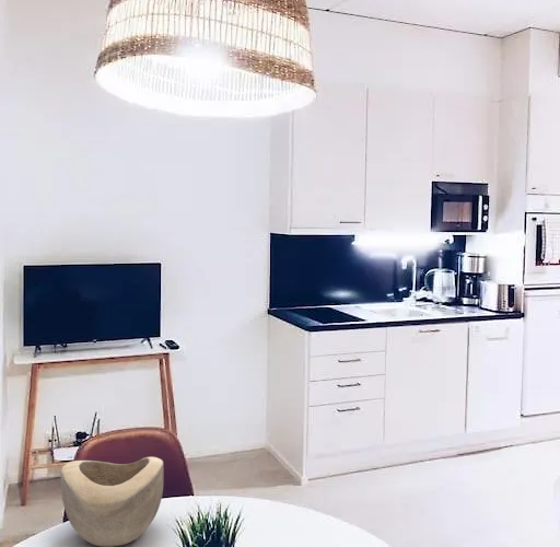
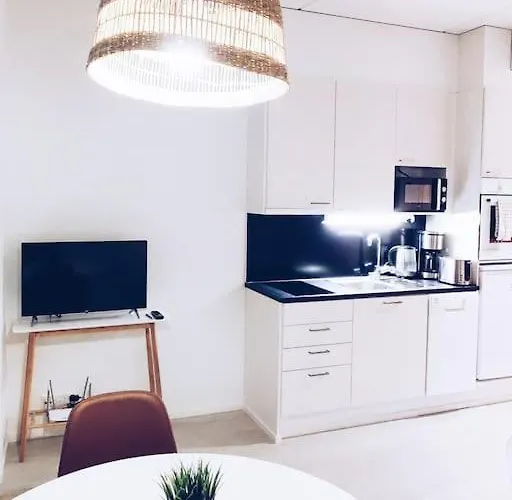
- decorative bowl (113, 498)
